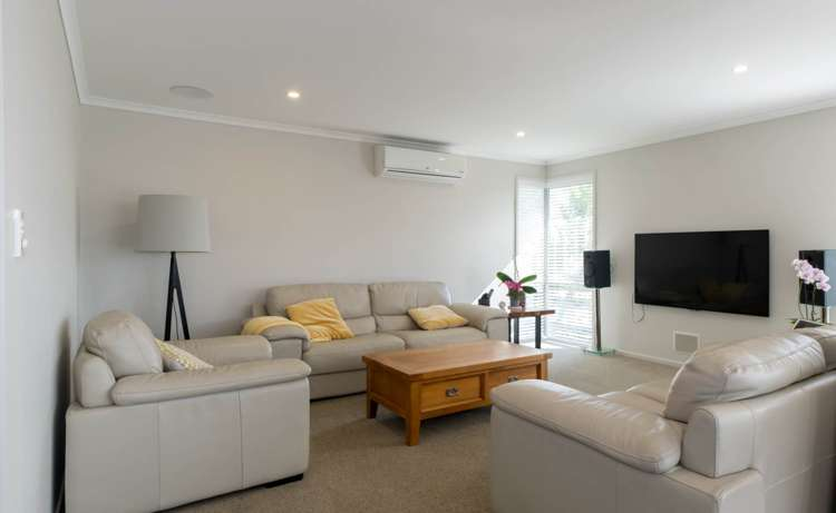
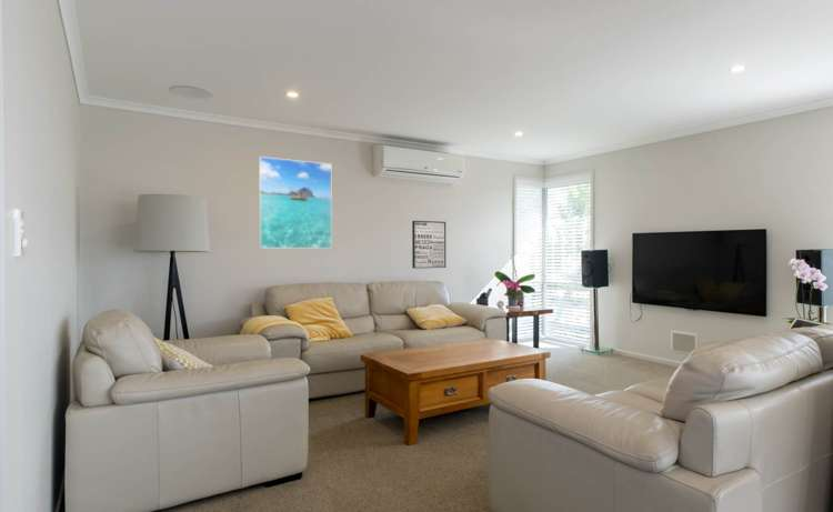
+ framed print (297, 204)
+ wall art (429, 244)
